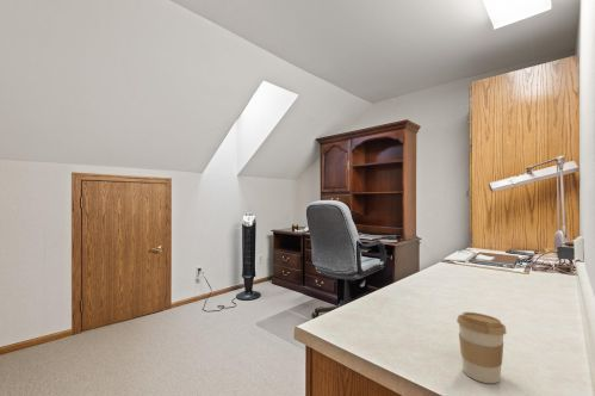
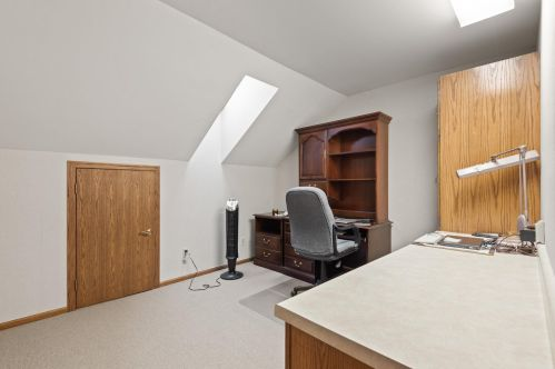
- coffee cup (481, 344)
